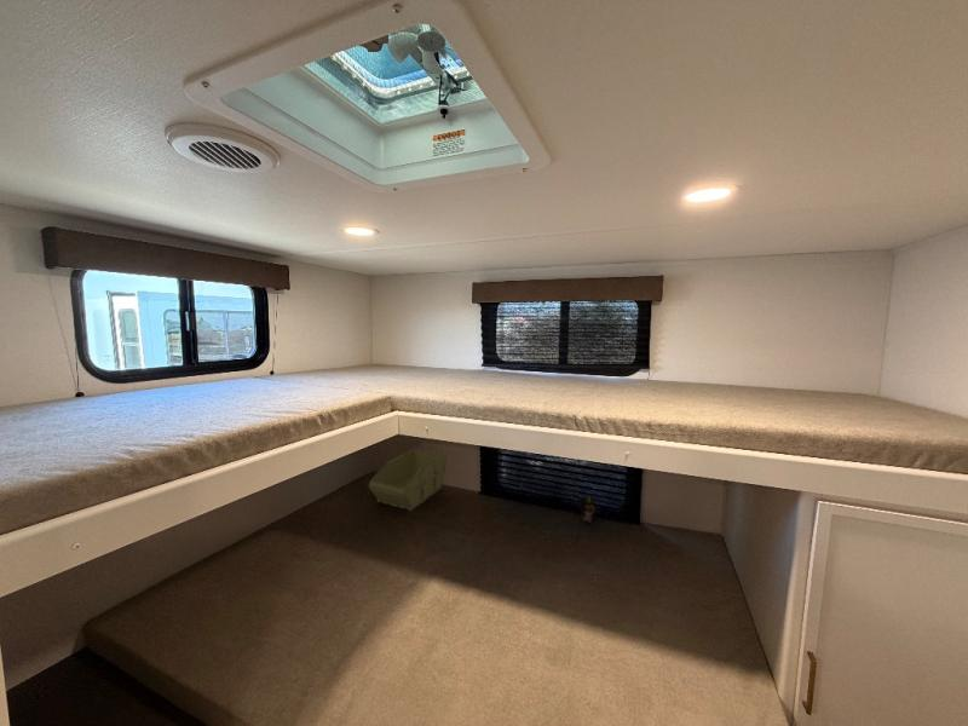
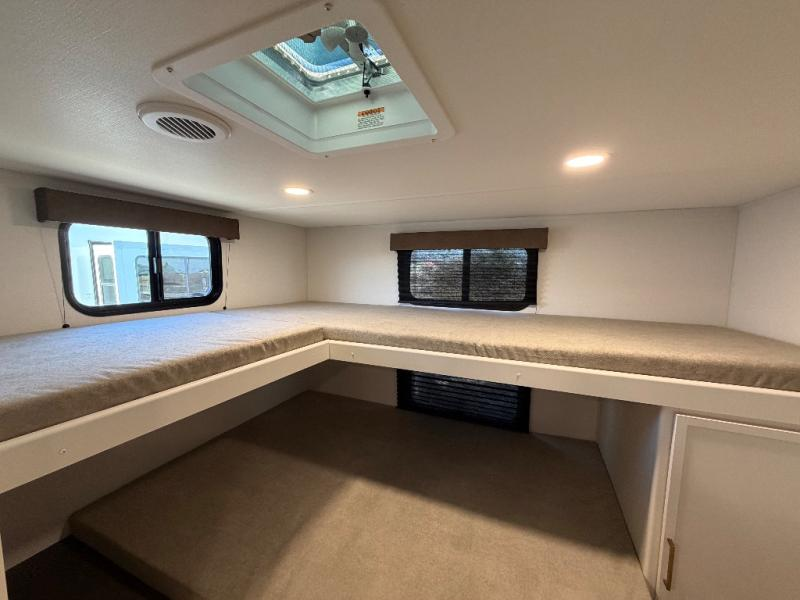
- storage bin (409, 478)
- plush toy (588, 507)
